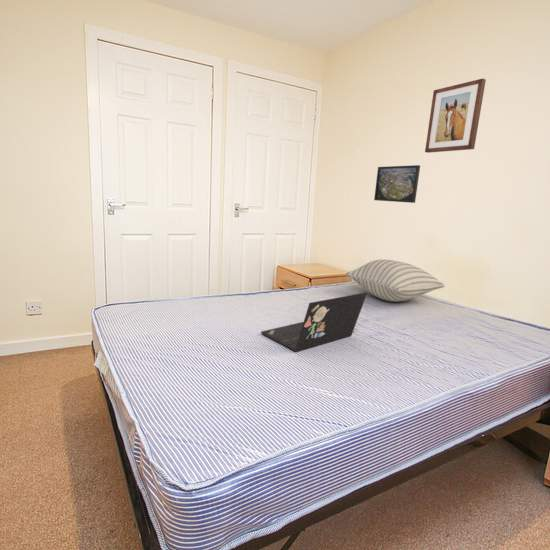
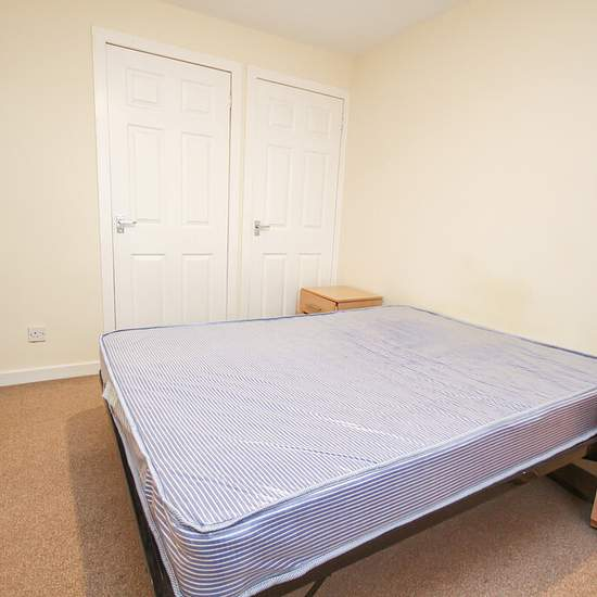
- pillow (393, 279)
- laptop (313, 313)
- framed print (395, 184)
- wall art (453, 118)
